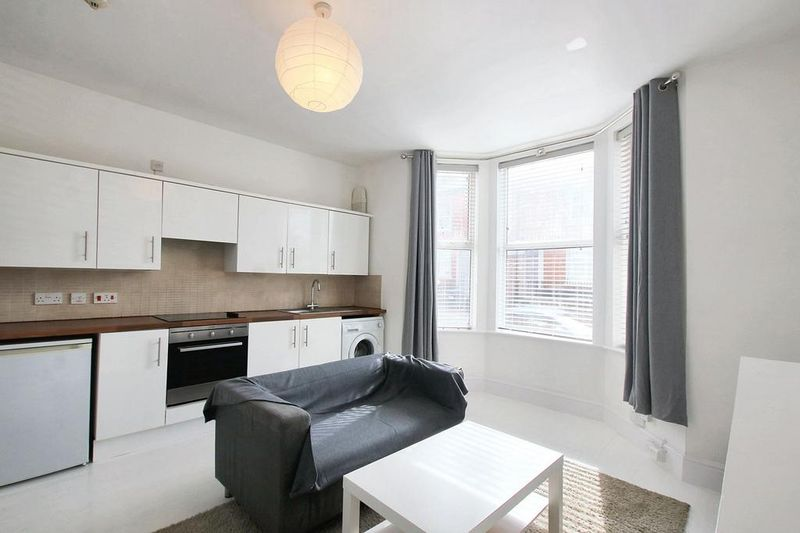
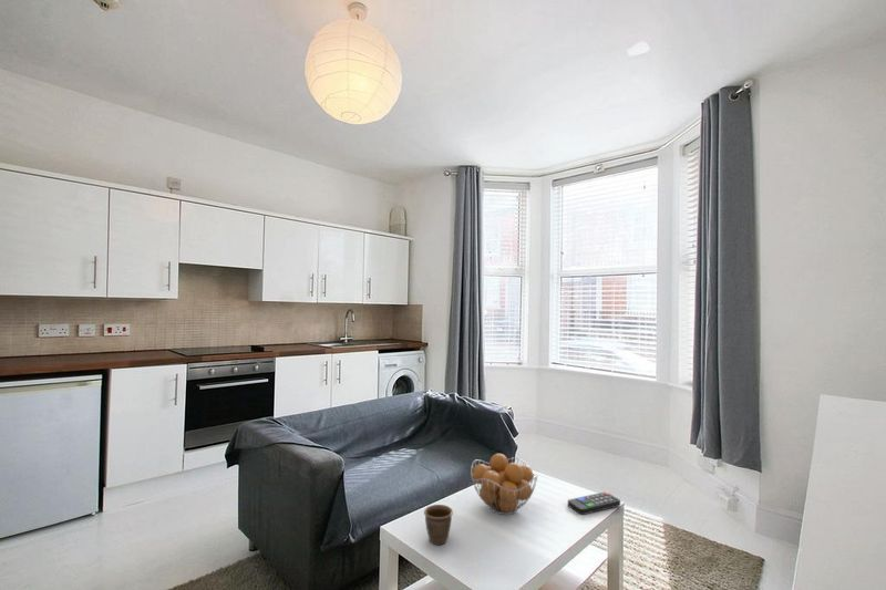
+ fruit basket (503, 483)
+ remote control (594, 501)
+ mug (437, 524)
